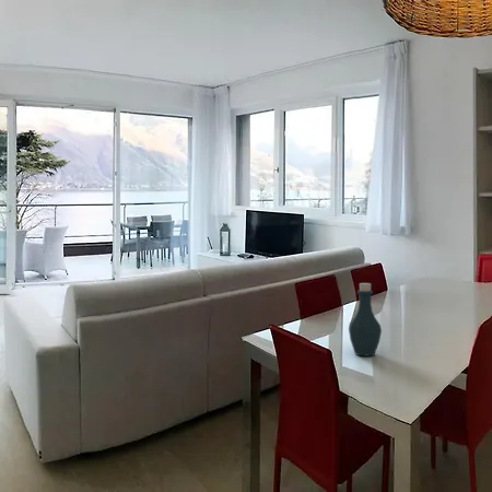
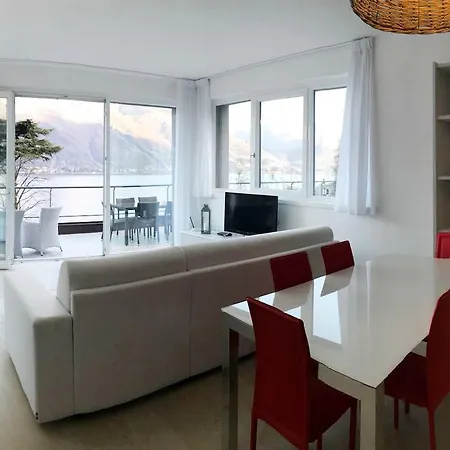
- bottle (364, 318)
